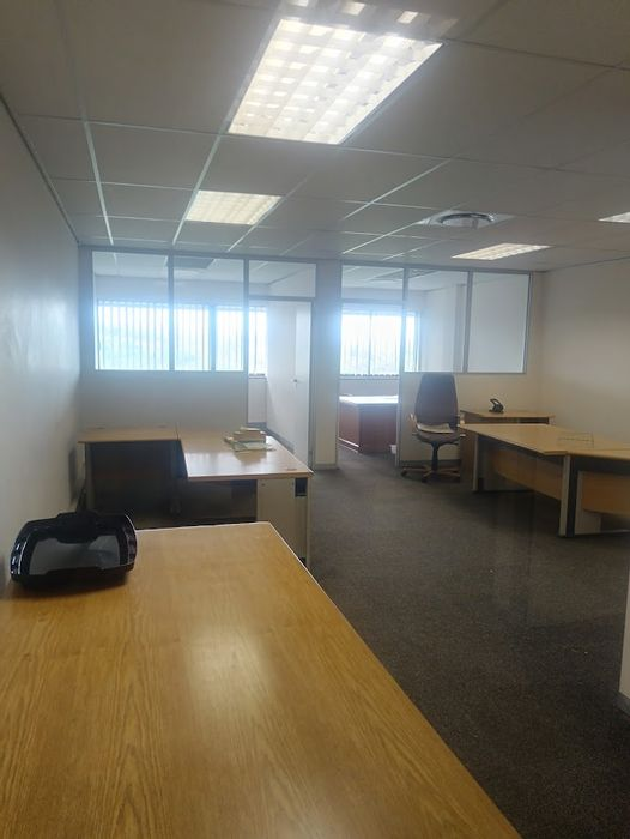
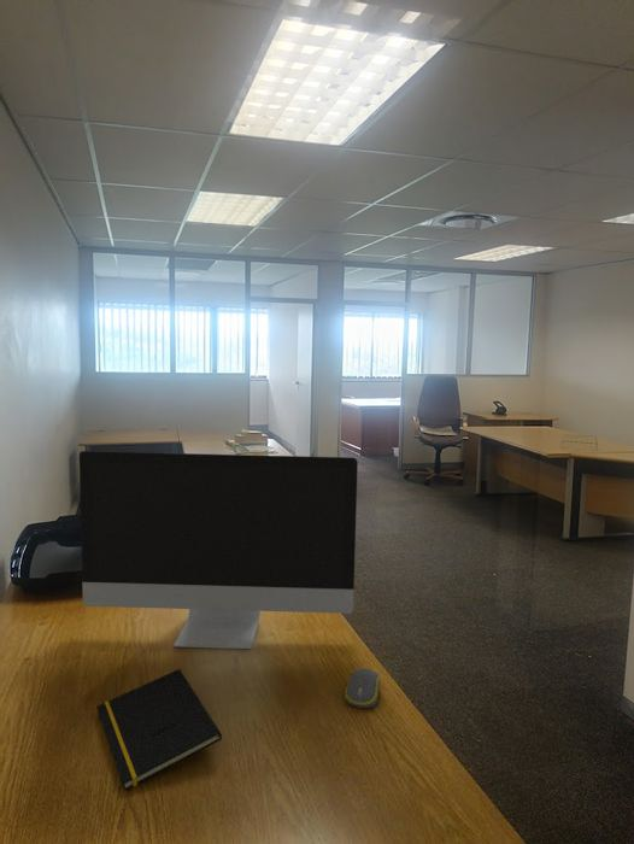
+ notepad (155, 721)
+ computer mouse (363, 685)
+ computer monitor (218, 544)
